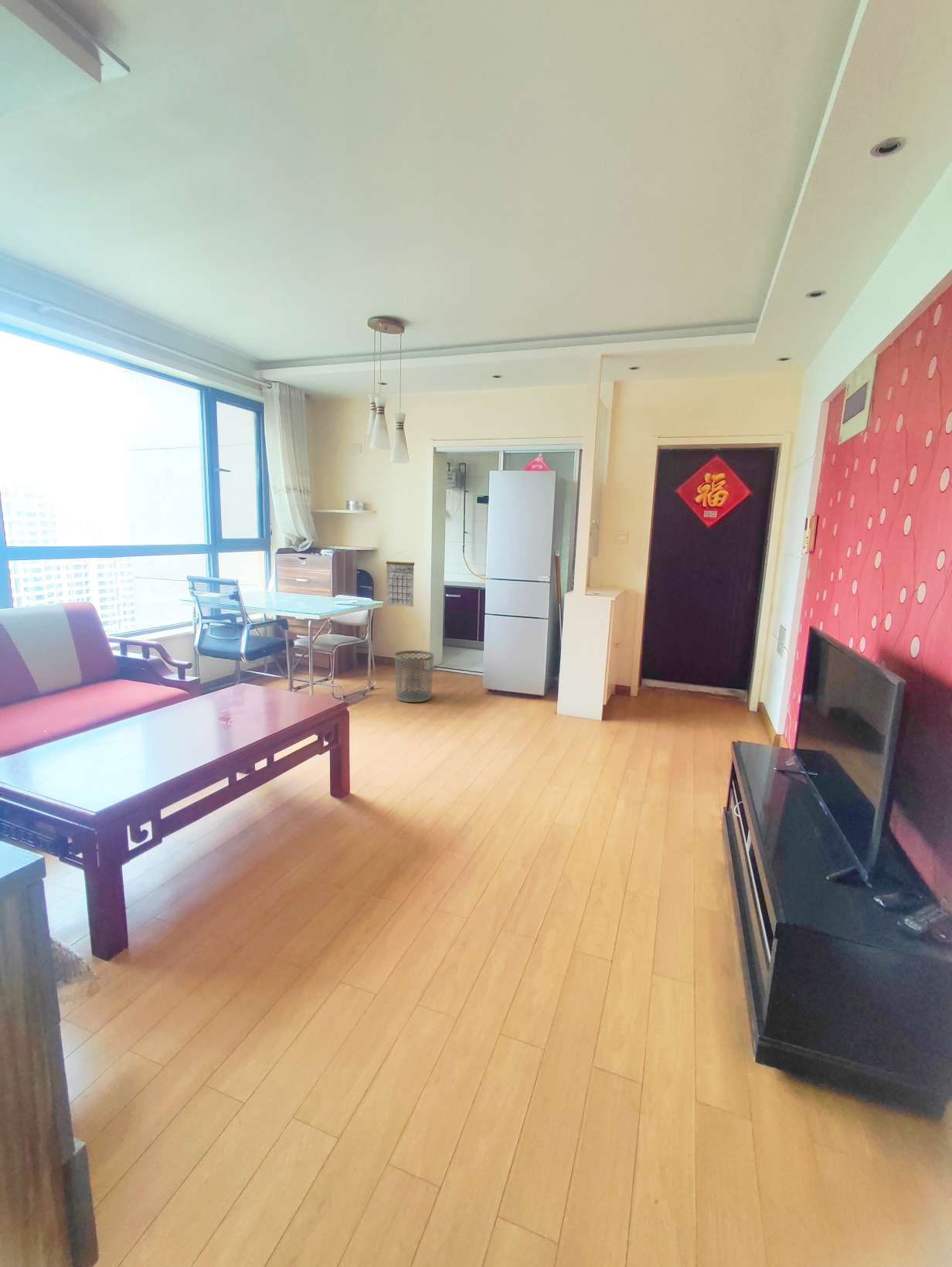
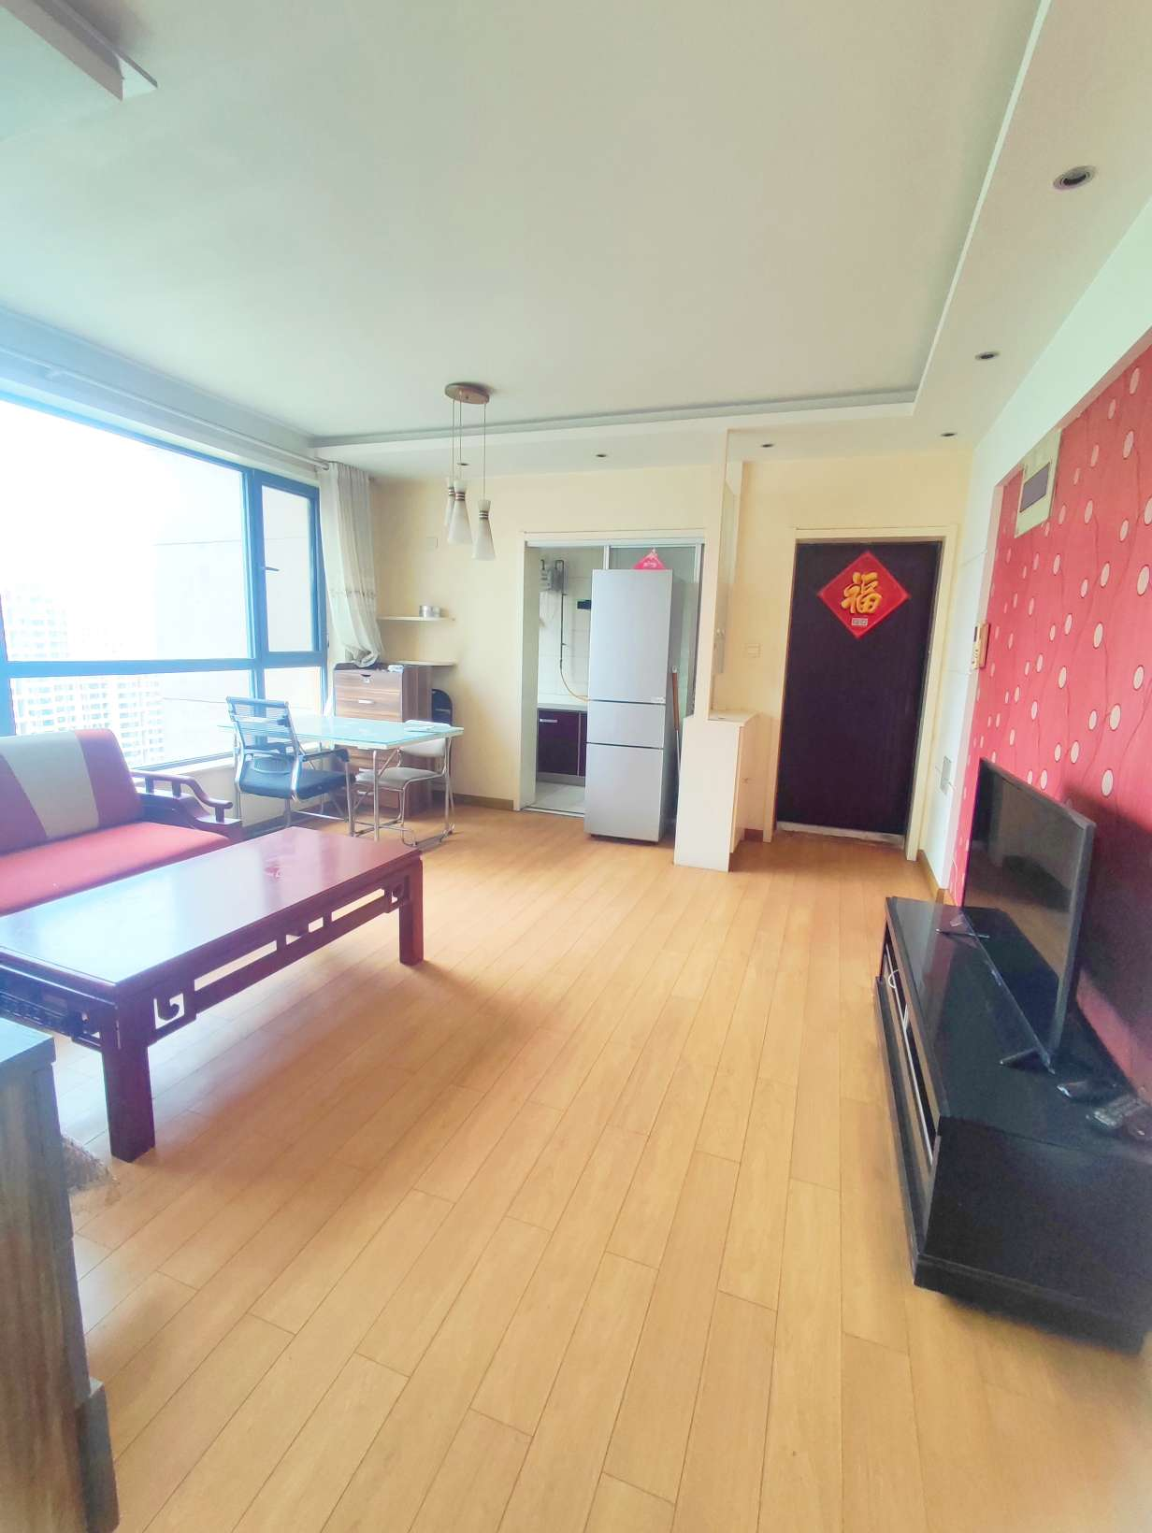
- calendar (400, 579)
- waste bin (413, 676)
